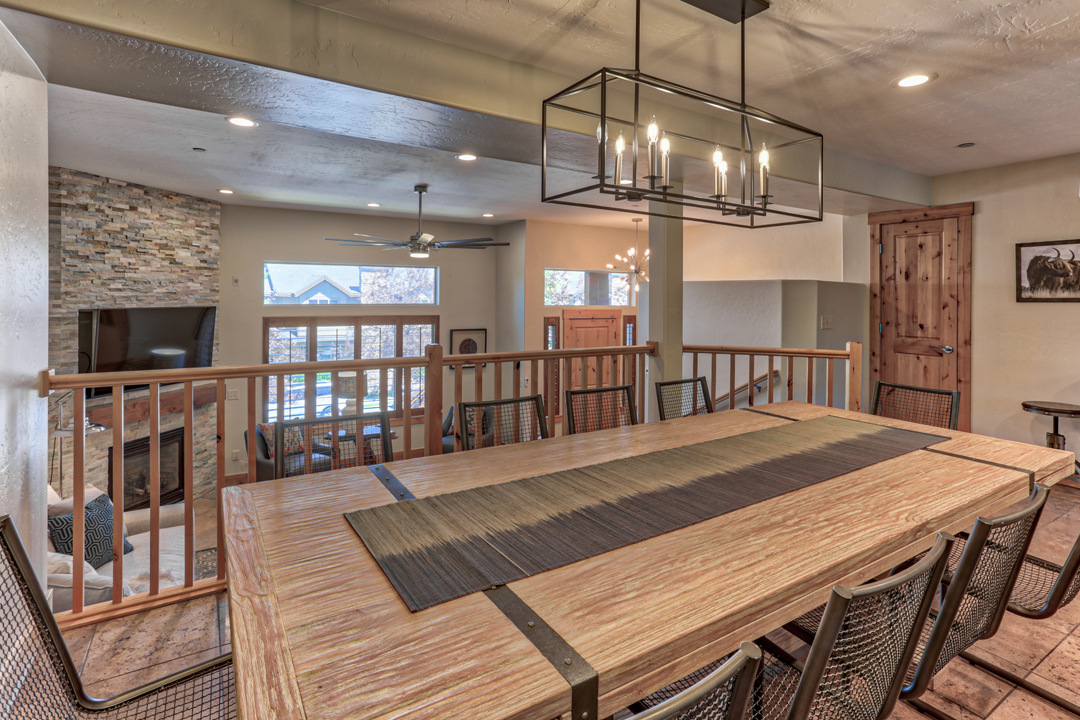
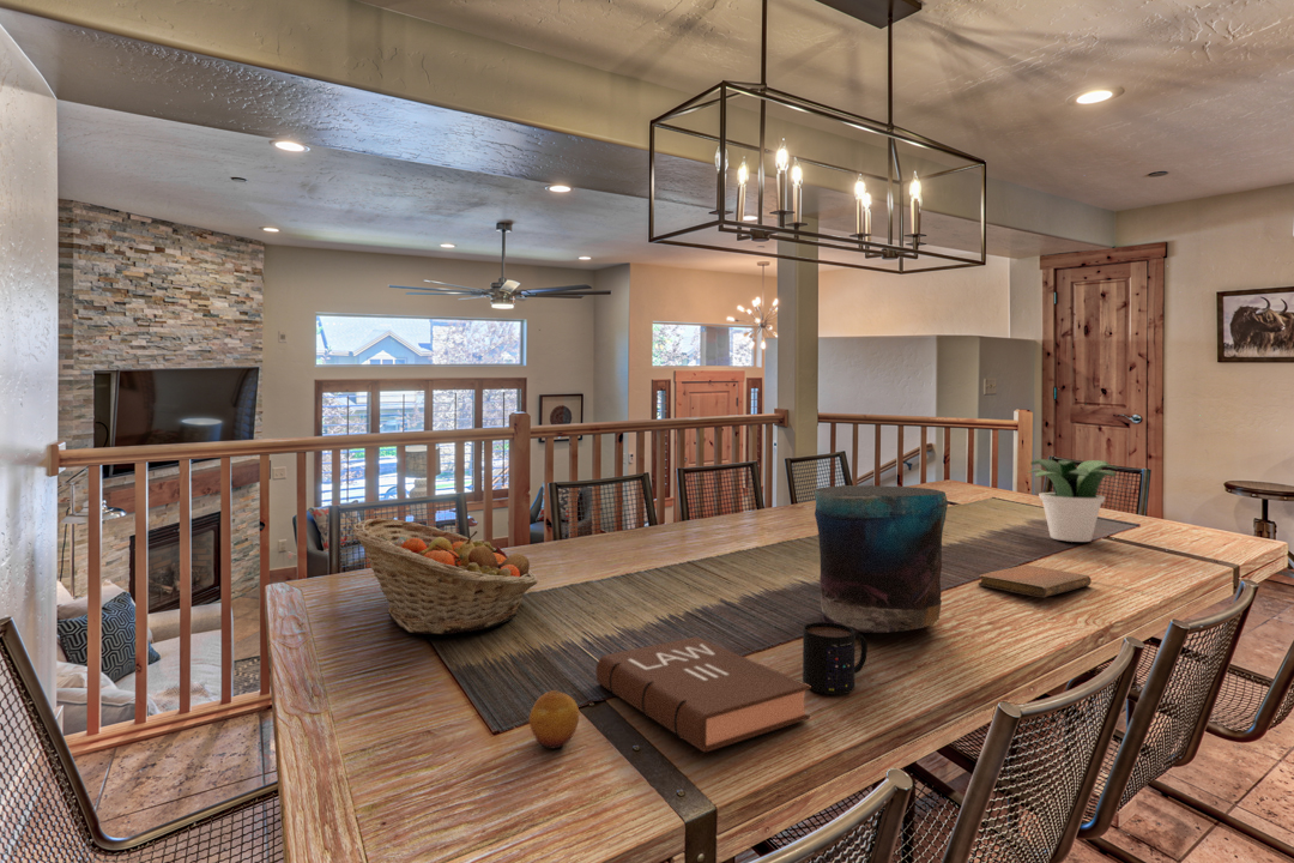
+ book (696, 686)
+ notebook (1034, 580)
+ potted plant (1072, 499)
+ fruit basket (446, 566)
+ vase (879, 556)
+ fruit (554, 717)
+ mug (838, 654)
